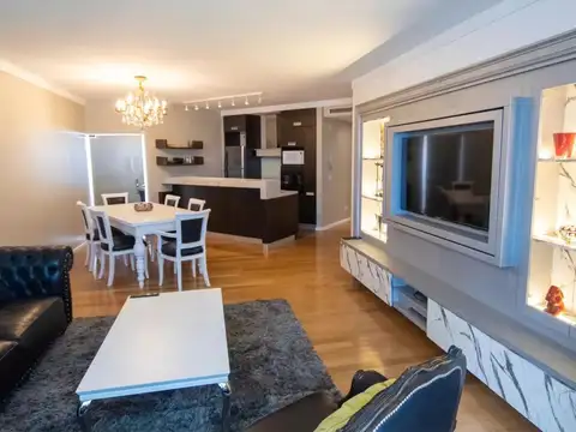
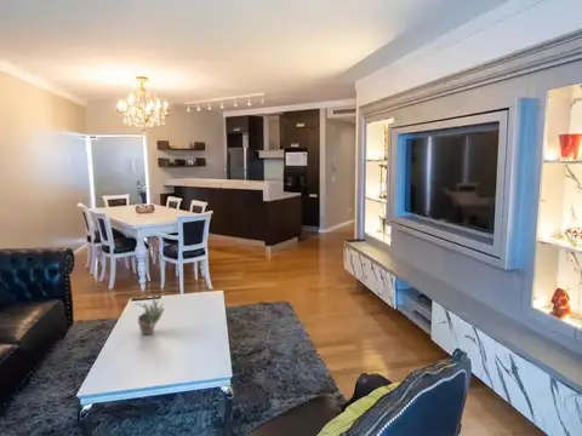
+ succulent plant (150, 315)
